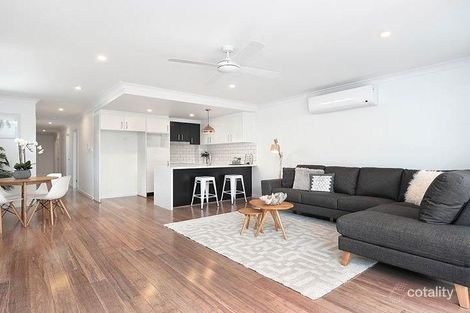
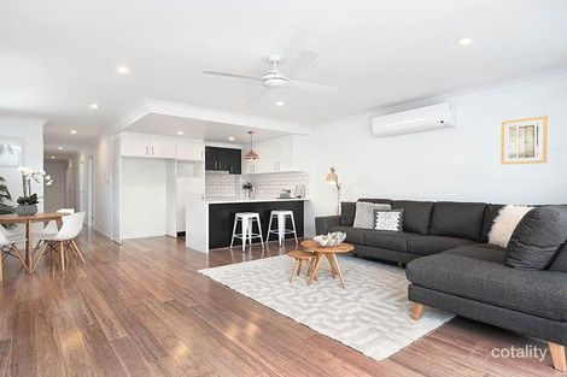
+ wall art (522, 141)
